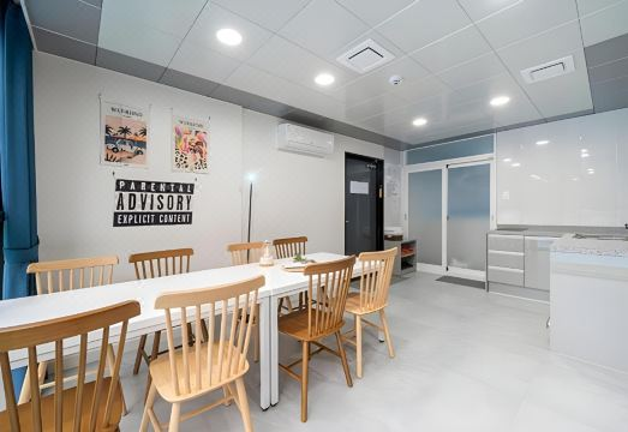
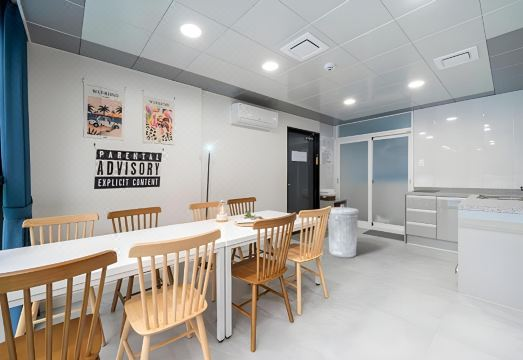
+ trash can (342, 229)
